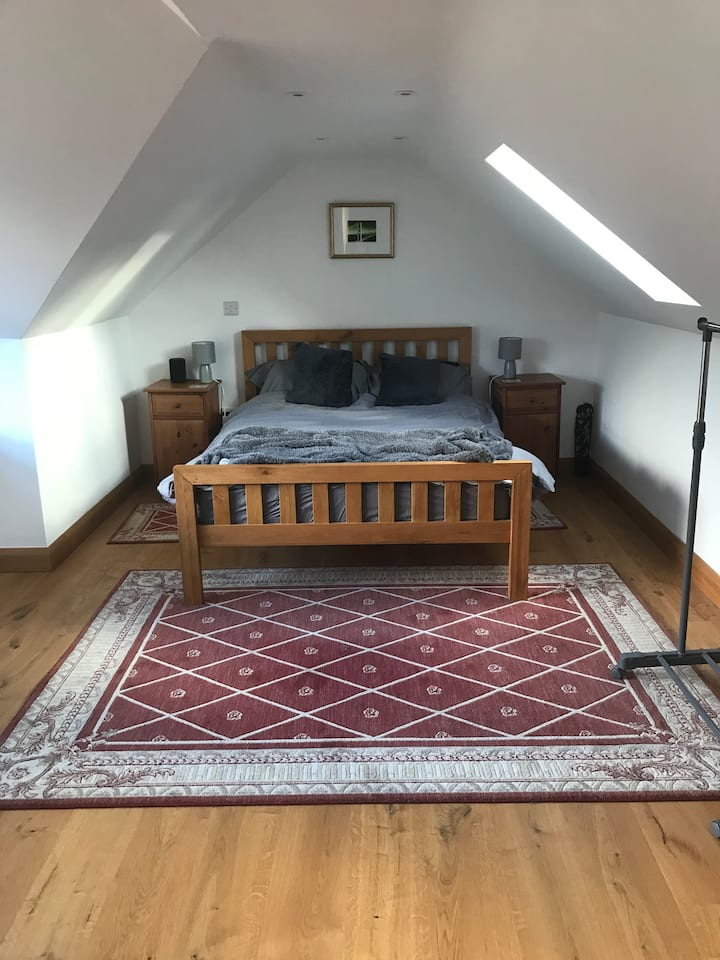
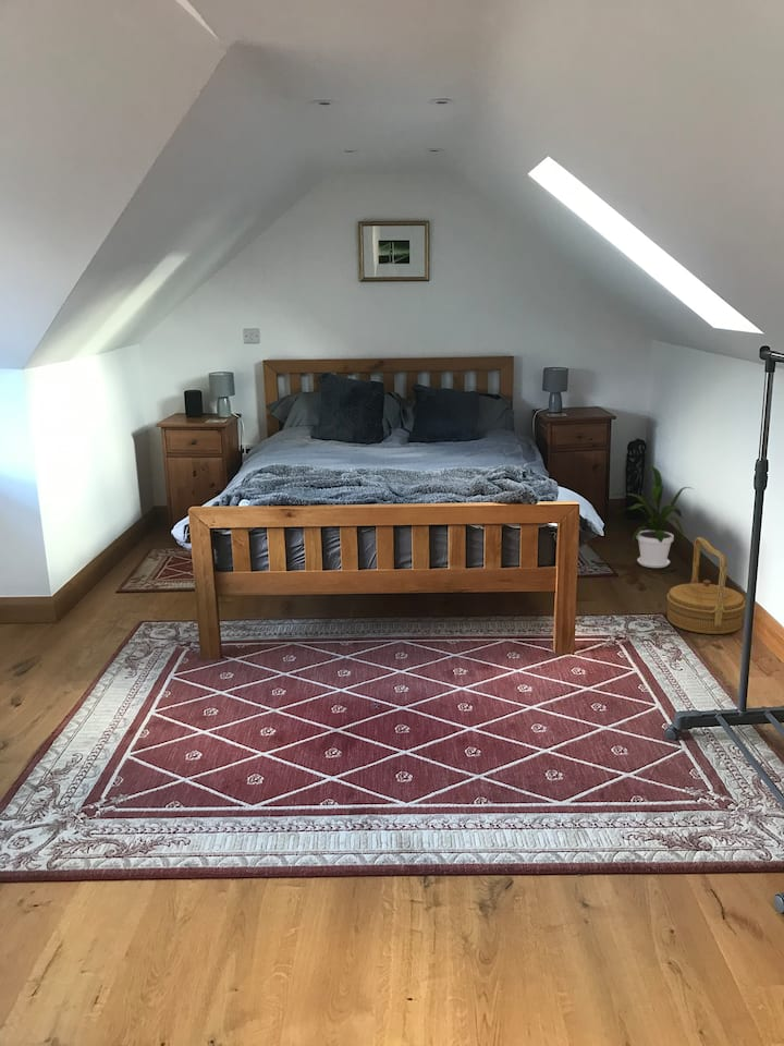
+ house plant (653, 518)
+ basket (707, 583)
